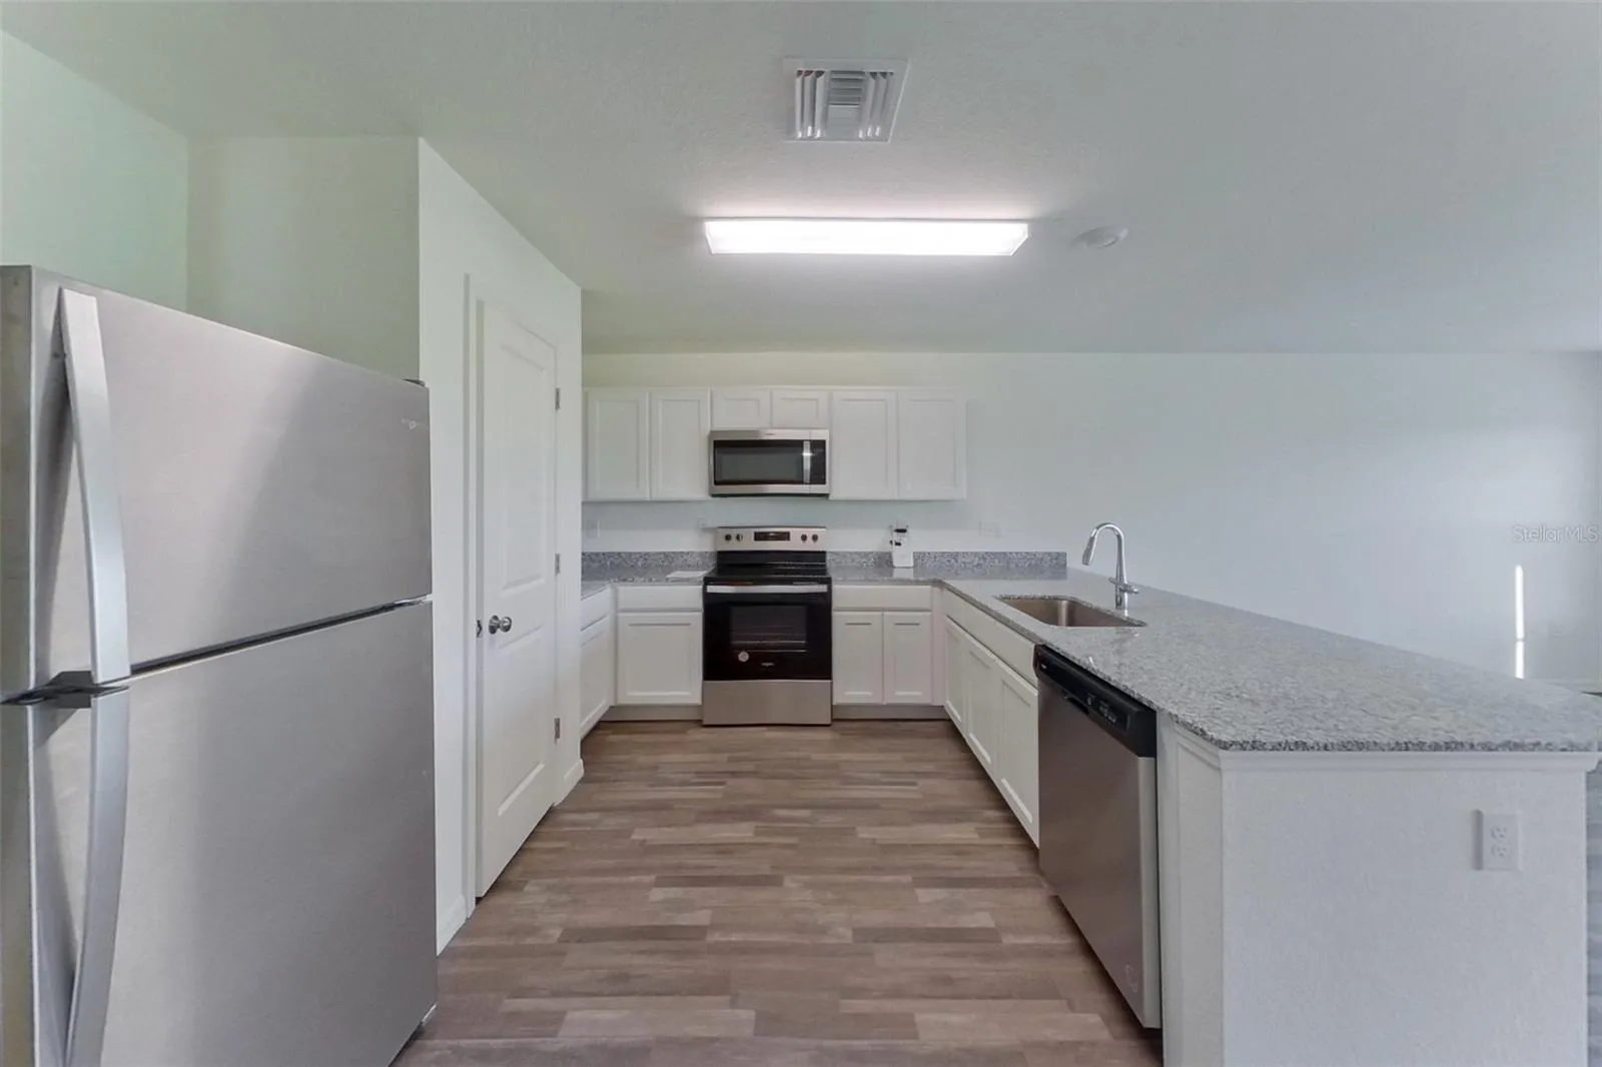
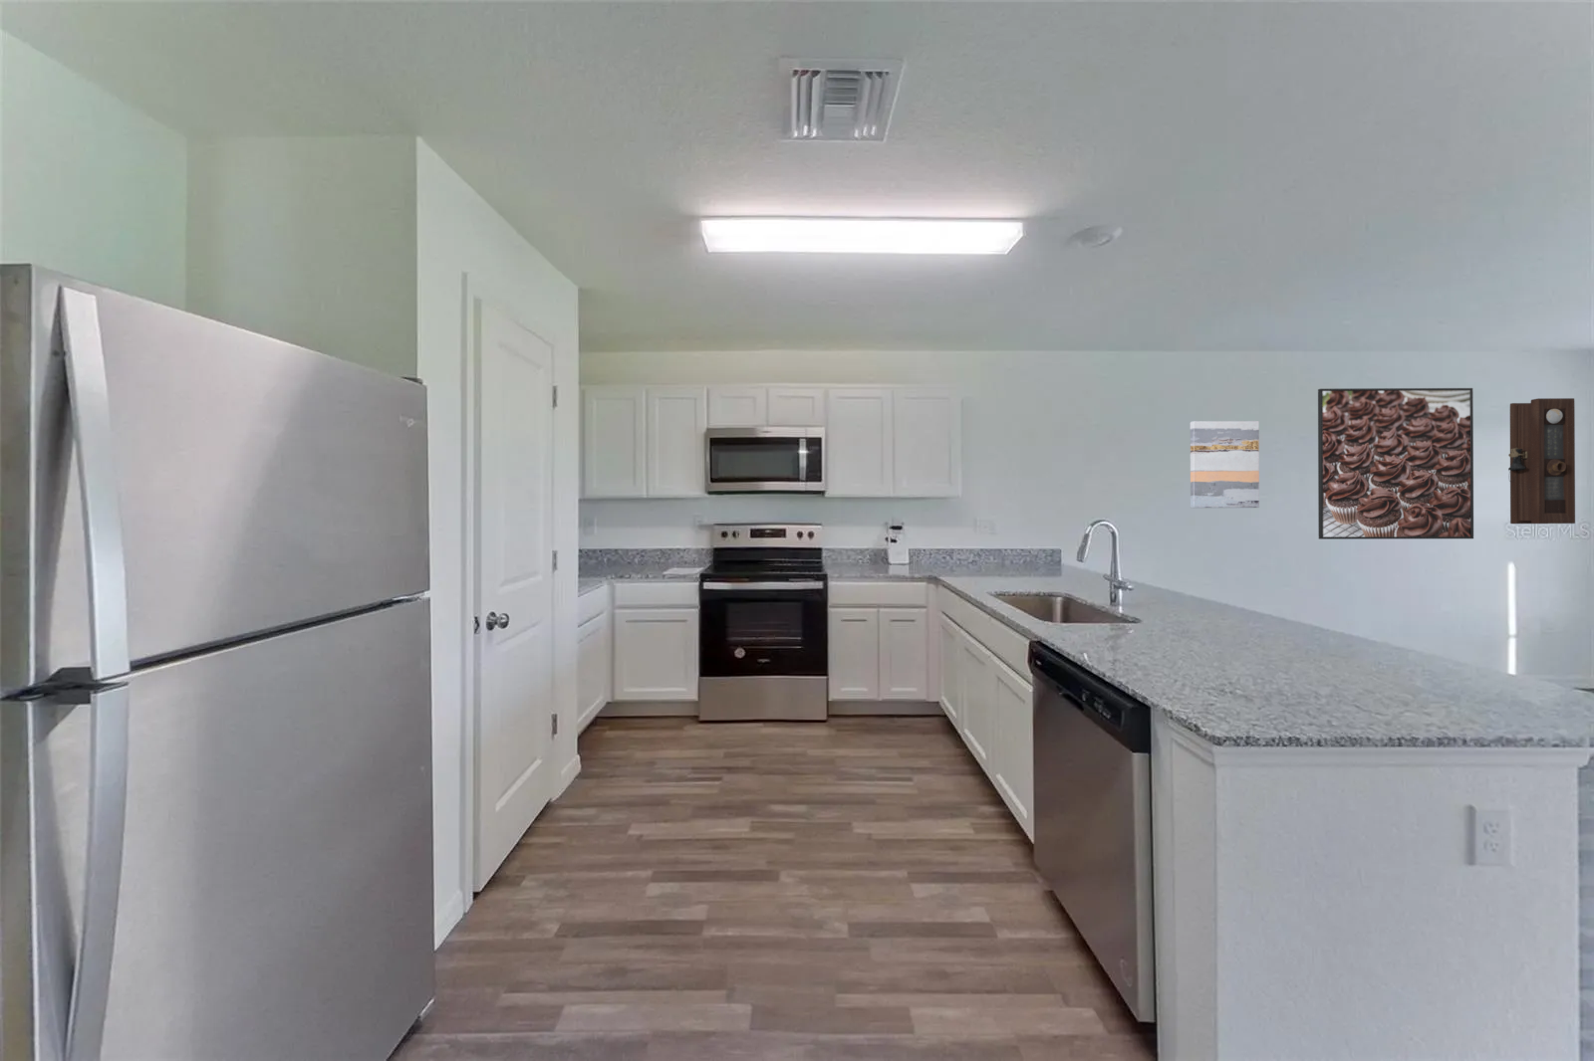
+ pendulum clock (1538, 462)
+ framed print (1395, 463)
+ wall art (1224, 464)
